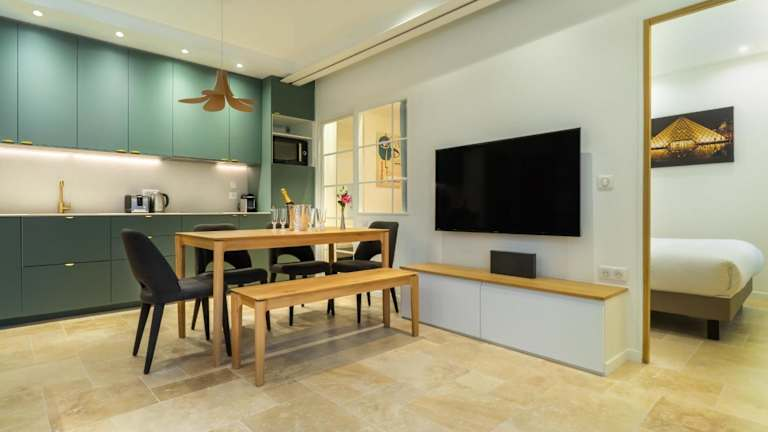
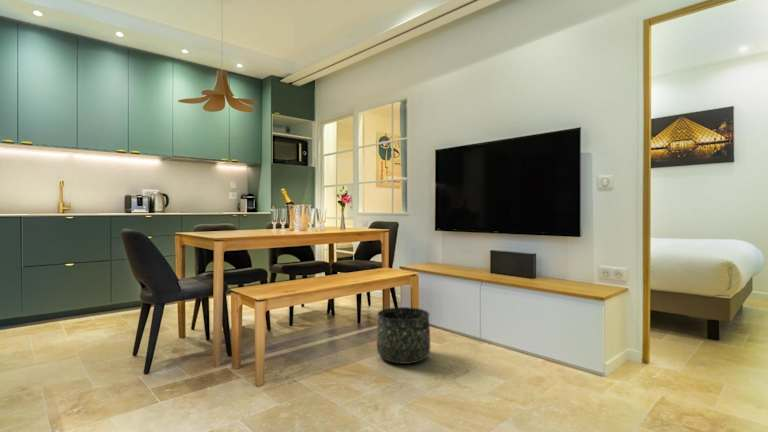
+ basket (403, 335)
